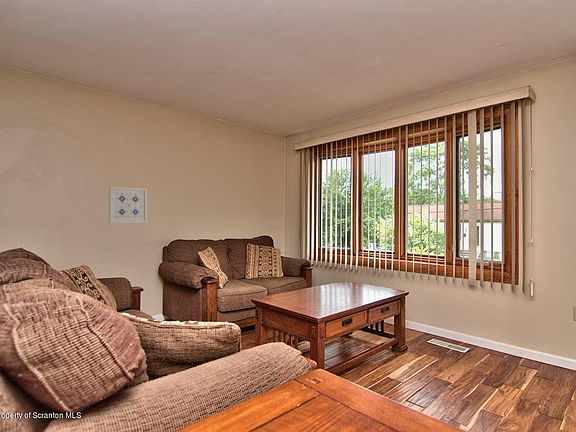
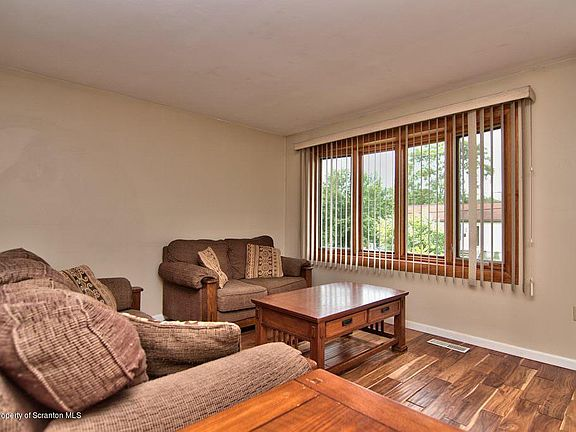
- wall art (128, 205)
